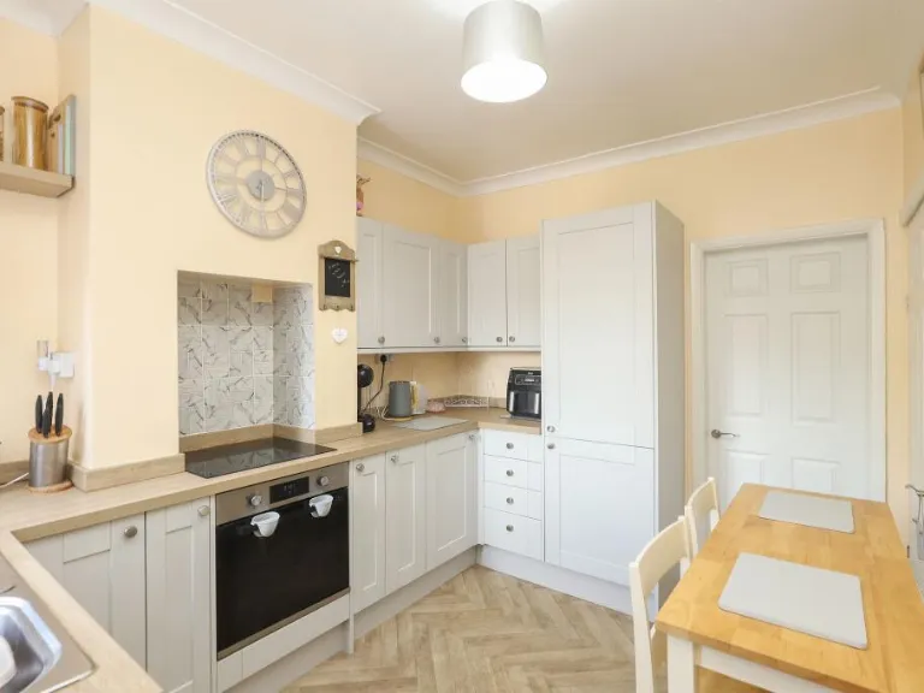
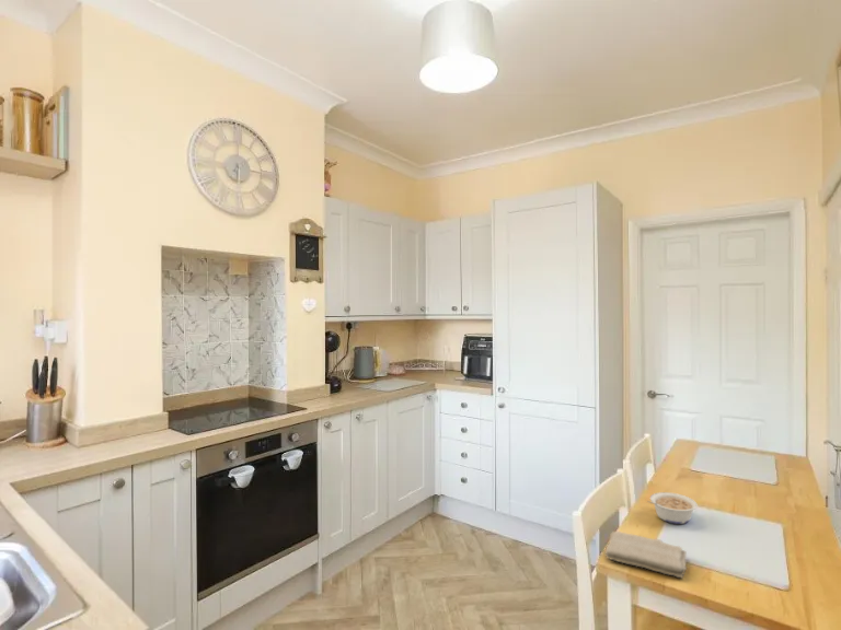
+ washcloth (645, 552)
+ legume (672, 508)
